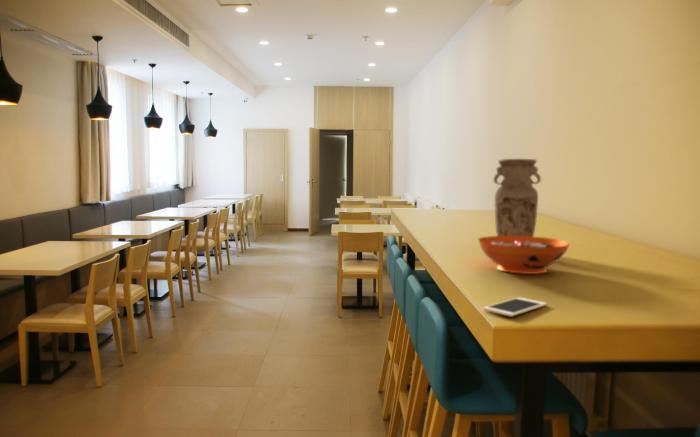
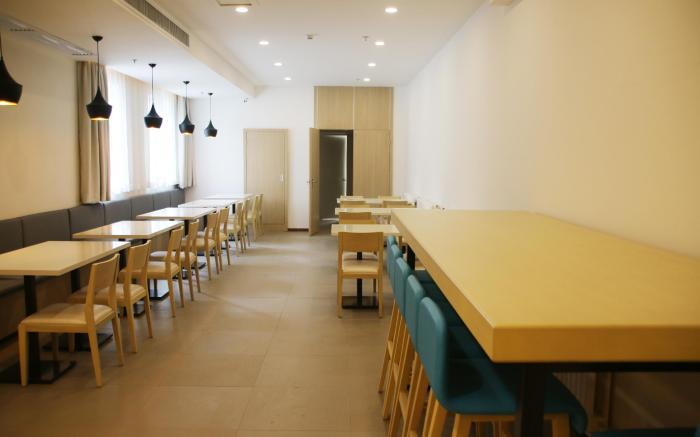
- cell phone (515, 306)
- vase (516, 204)
- decorative bowl (522, 254)
